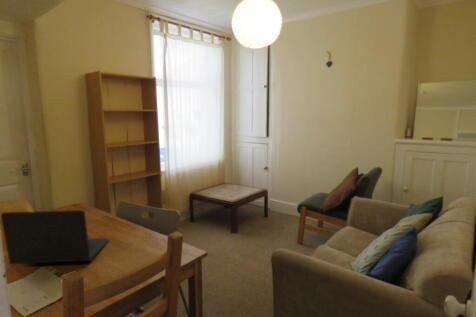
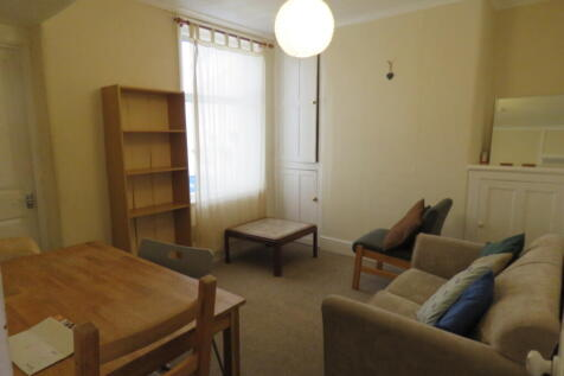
- laptop (61, 228)
